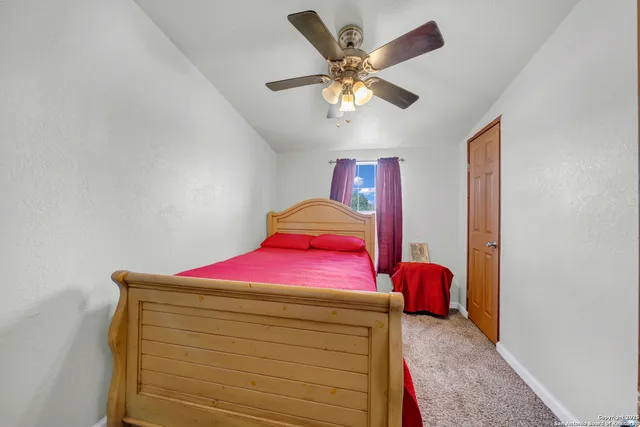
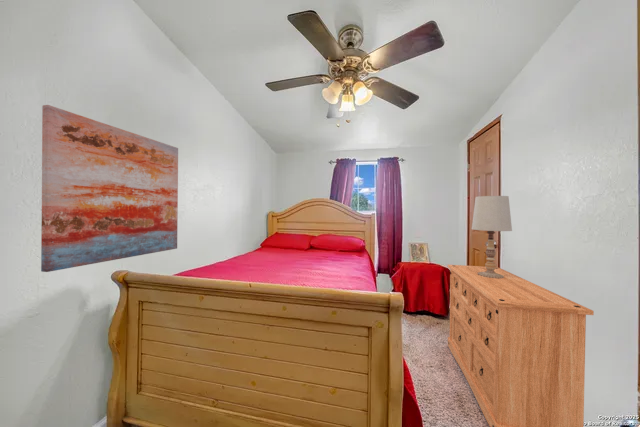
+ wall art (126, 194)
+ dresser (497, 332)
+ table lamp (490, 235)
